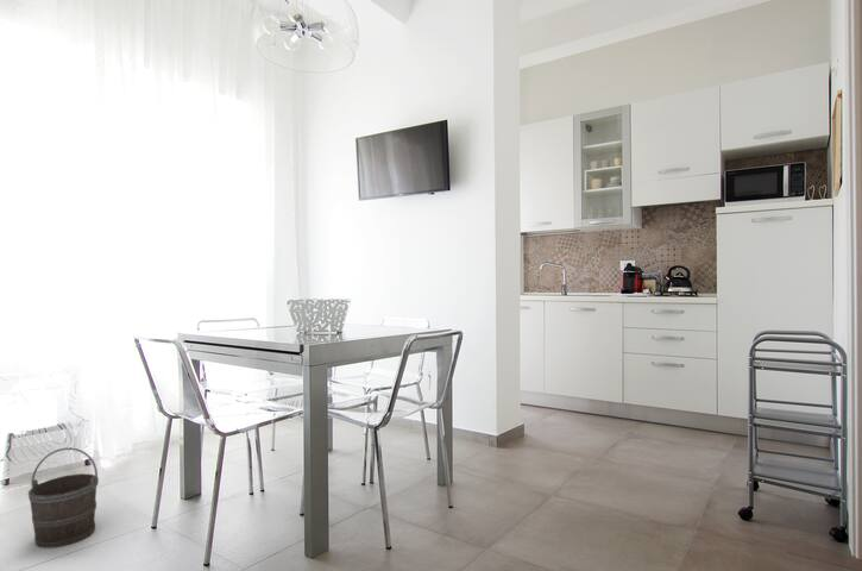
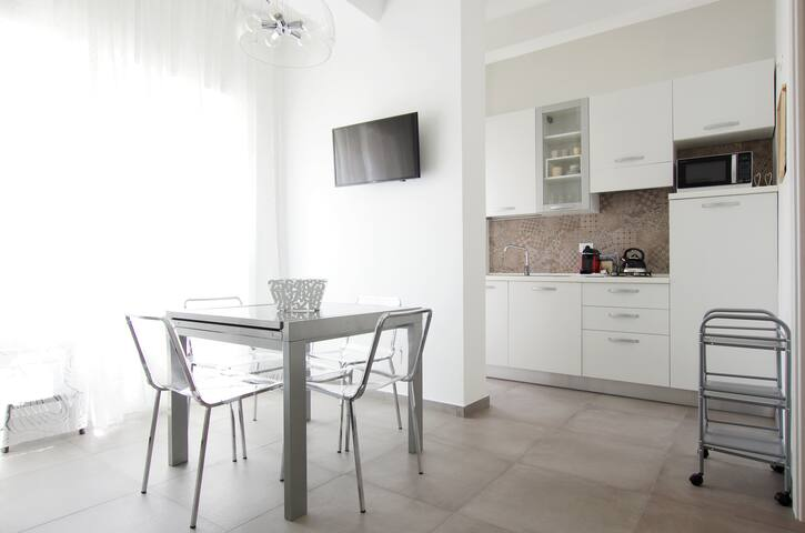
- bucket (64, 492)
